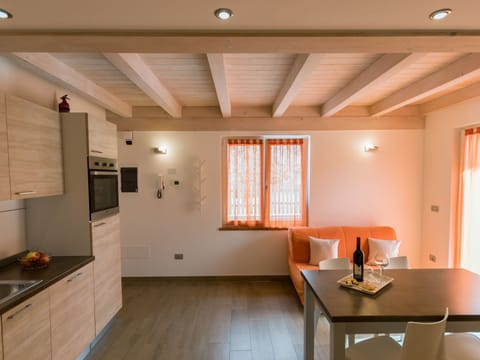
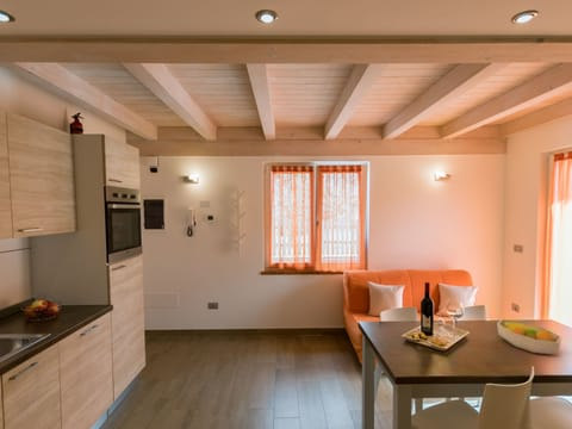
+ fruit bowl (527, 334)
